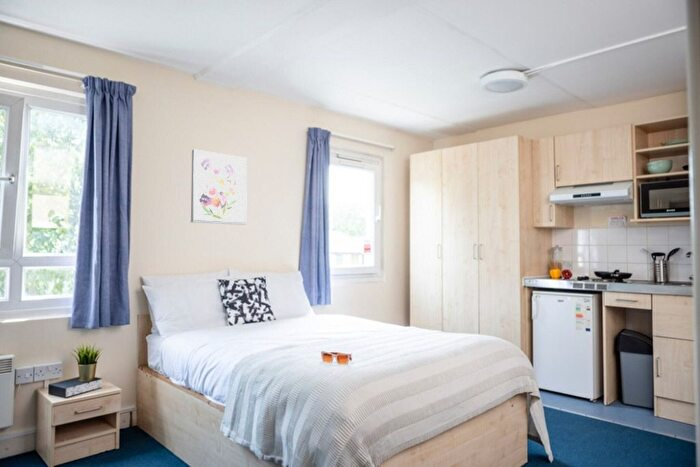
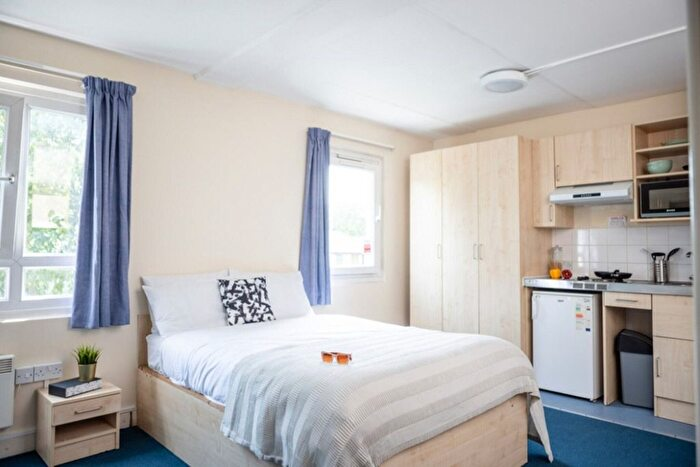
- wall art (220, 188)
